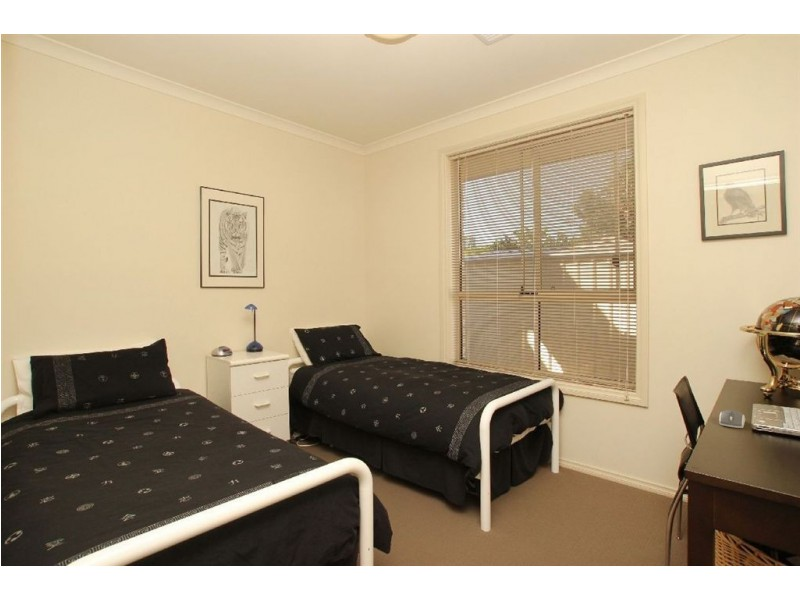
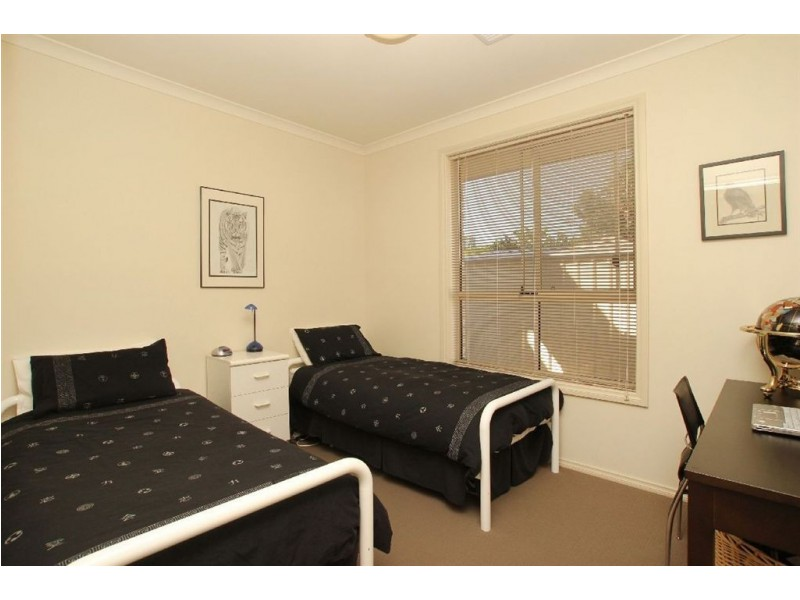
- computer mouse (732, 416)
